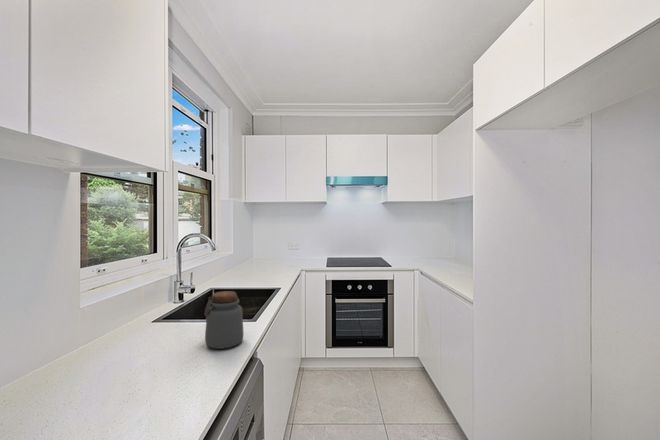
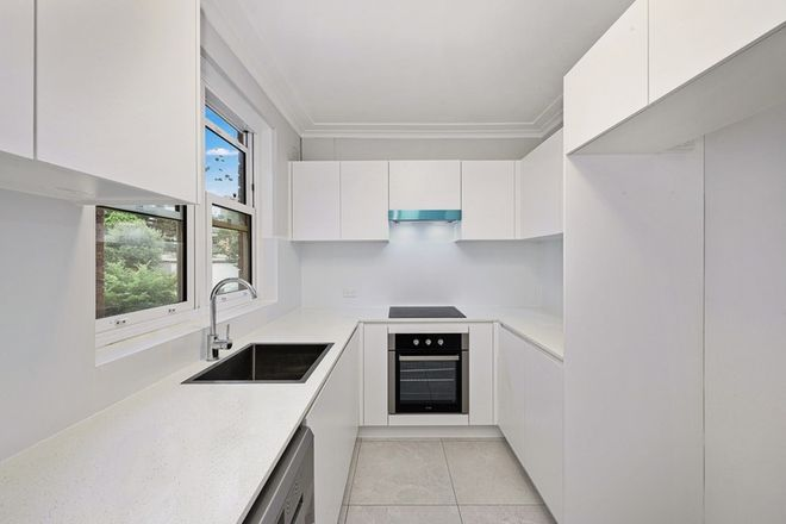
- jar (224, 317)
